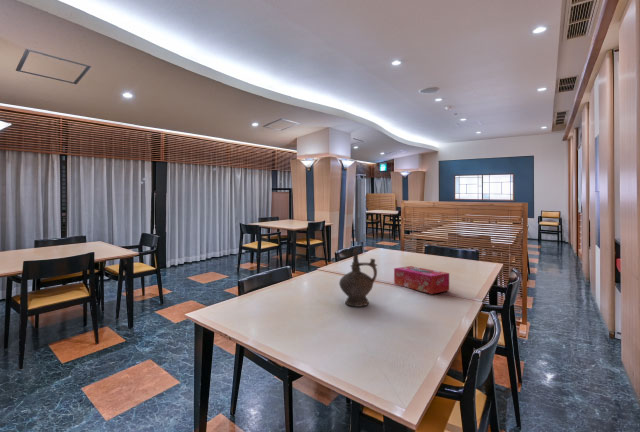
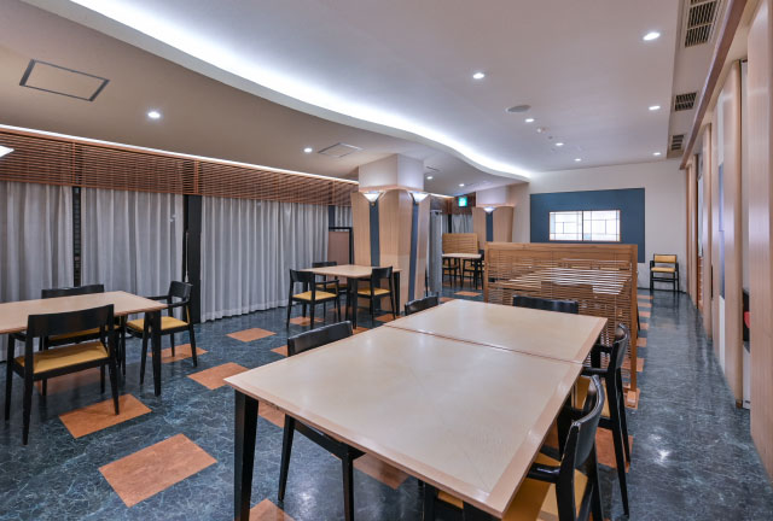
- tissue box (420, 278)
- ceremonial vessel (358, 276)
